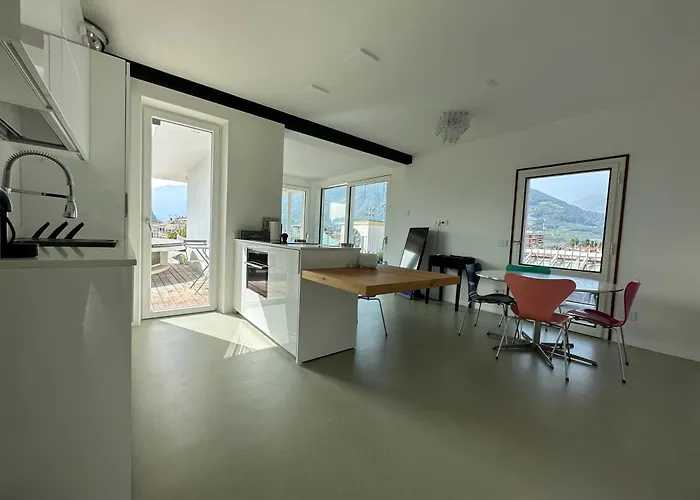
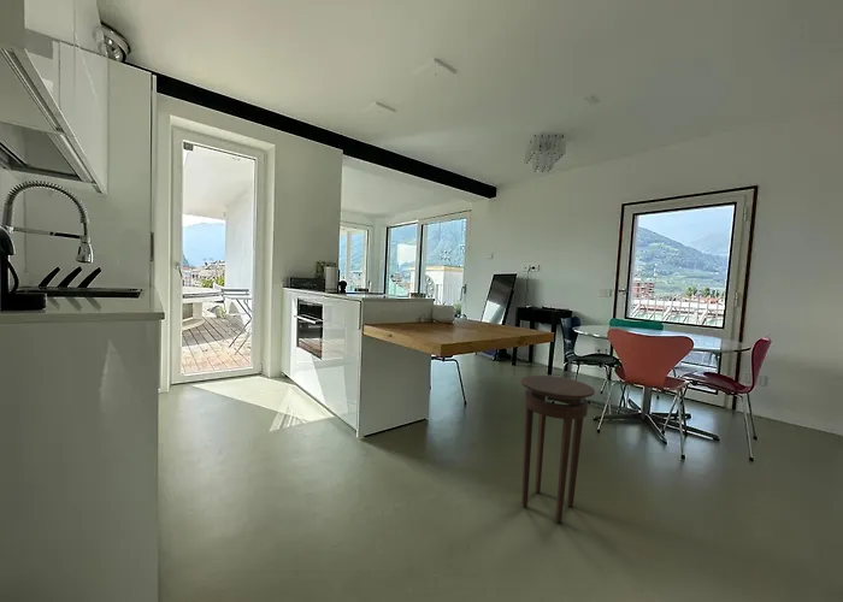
+ stool (543, 443)
